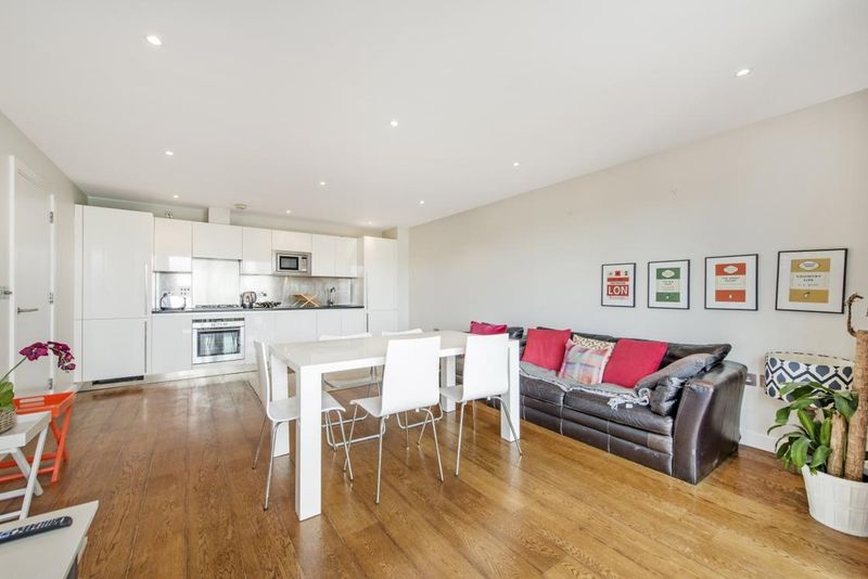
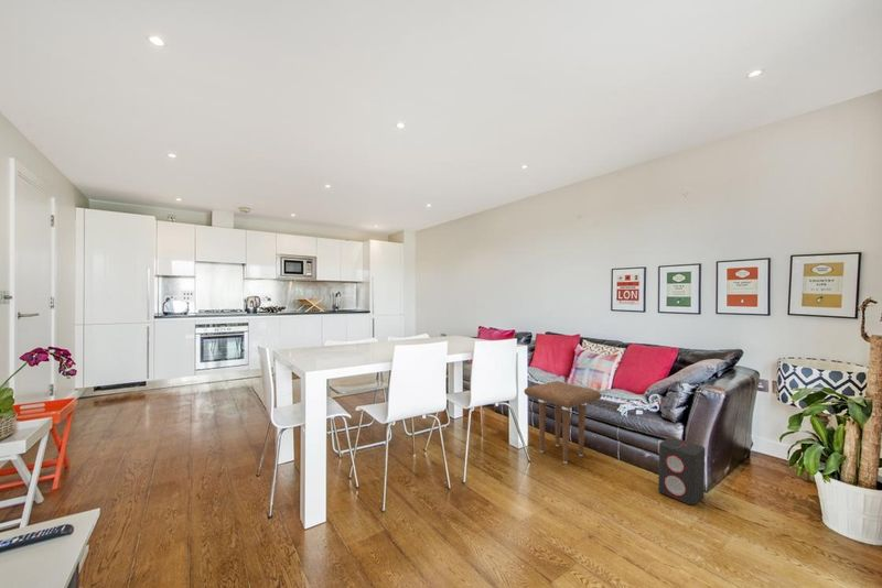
+ speaker (681, 469)
+ side table (560, 421)
